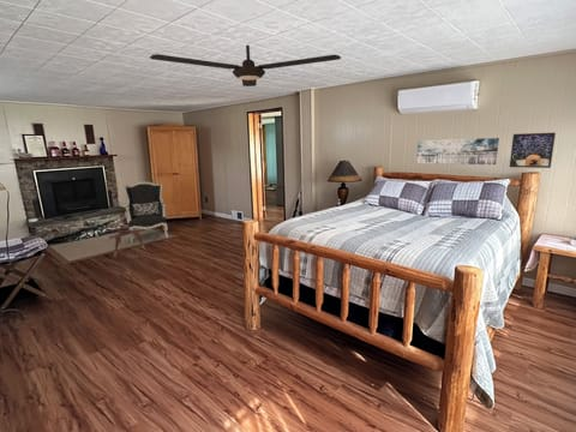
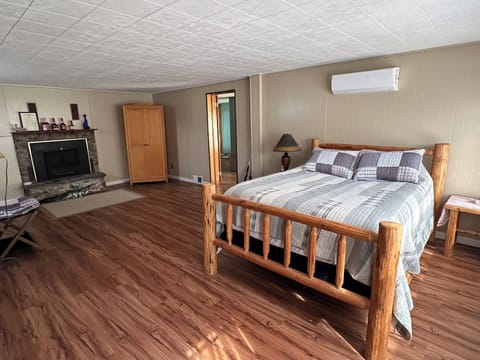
- armchair (145, 209)
- ceiling fan (248, 67)
- wall art (454, 151)
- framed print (530, 150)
- side table (126, 234)
